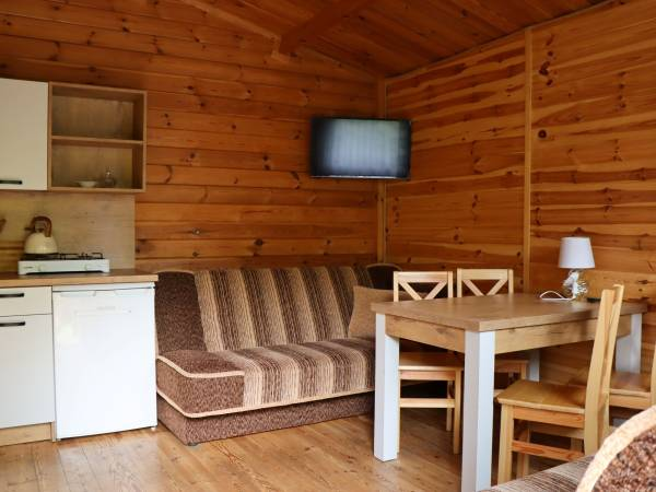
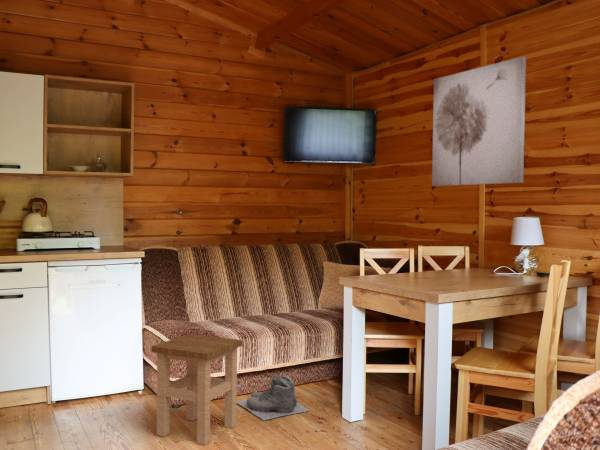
+ wall art (475, 126)
+ stool (197, 386)
+ boots (271, 390)
